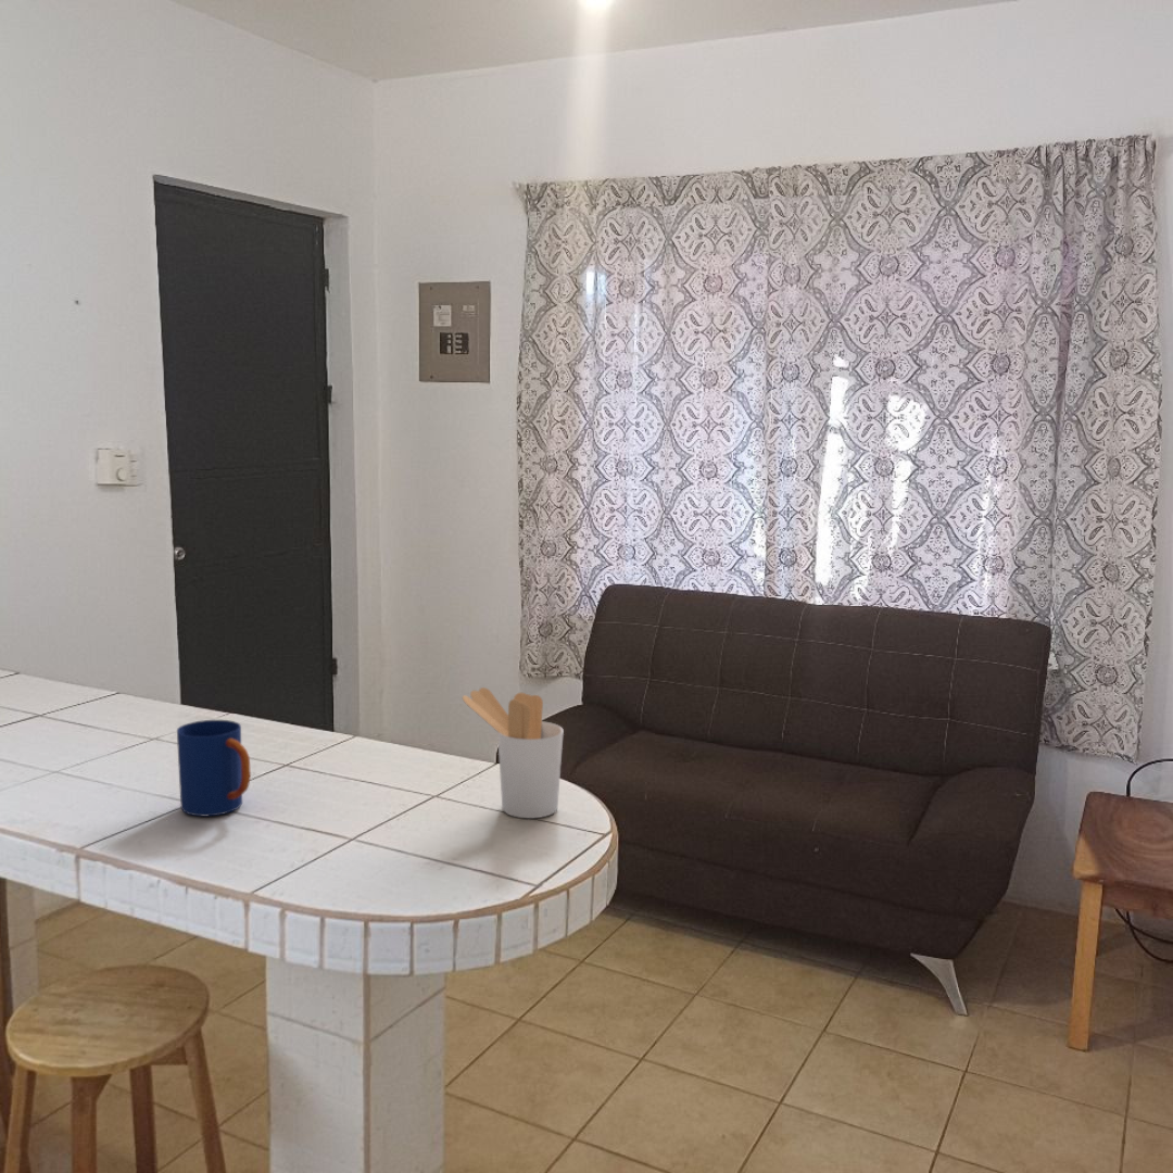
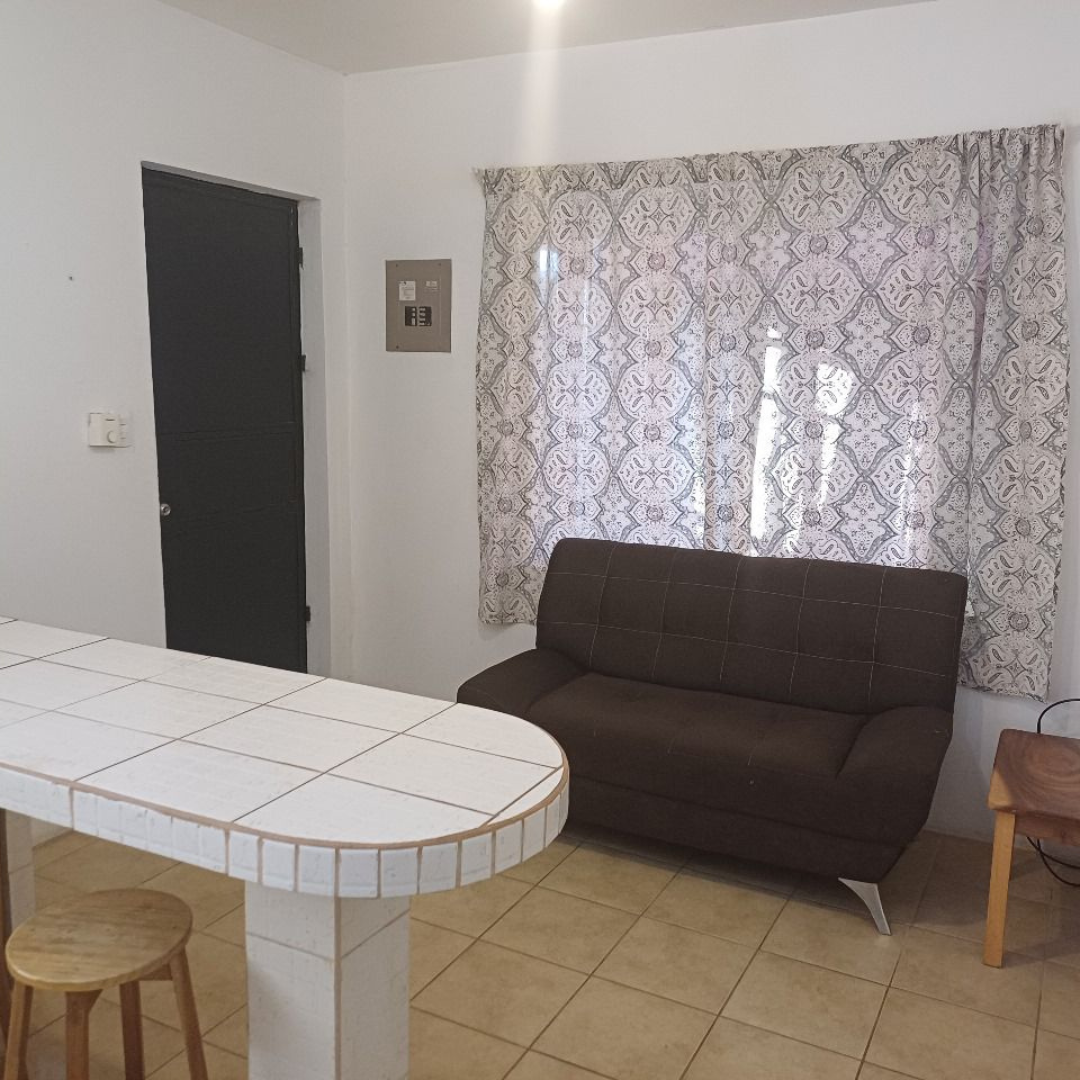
- utensil holder (513, 748)
- mug (219, 770)
